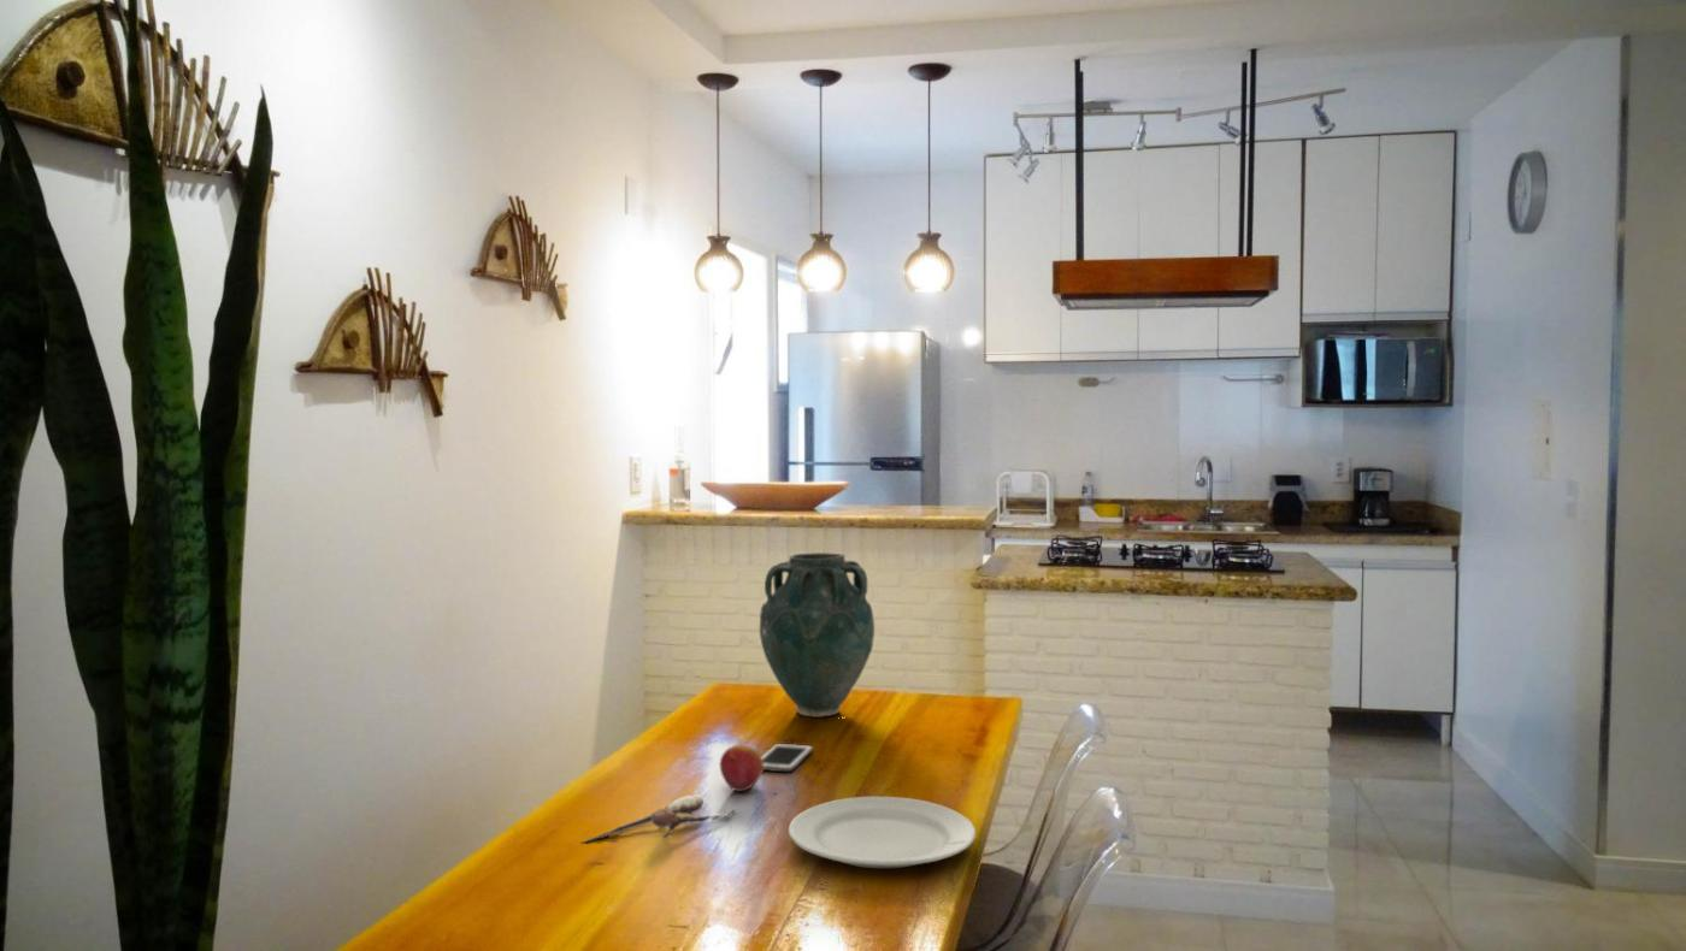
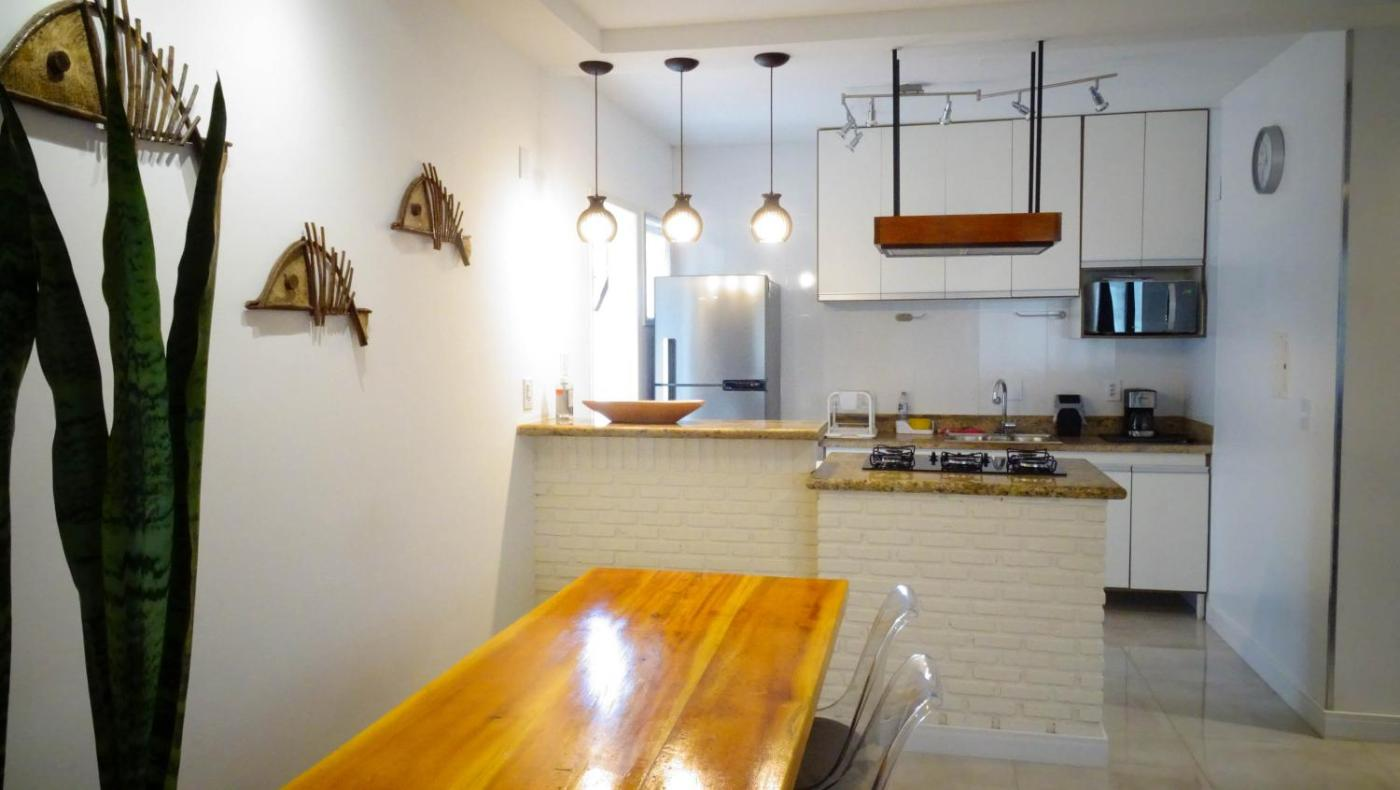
- spoon (661, 814)
- chinaware (882, 835)
- cell phone (783, 757)
- vase (817, 633)
- fruit (742, 766)
